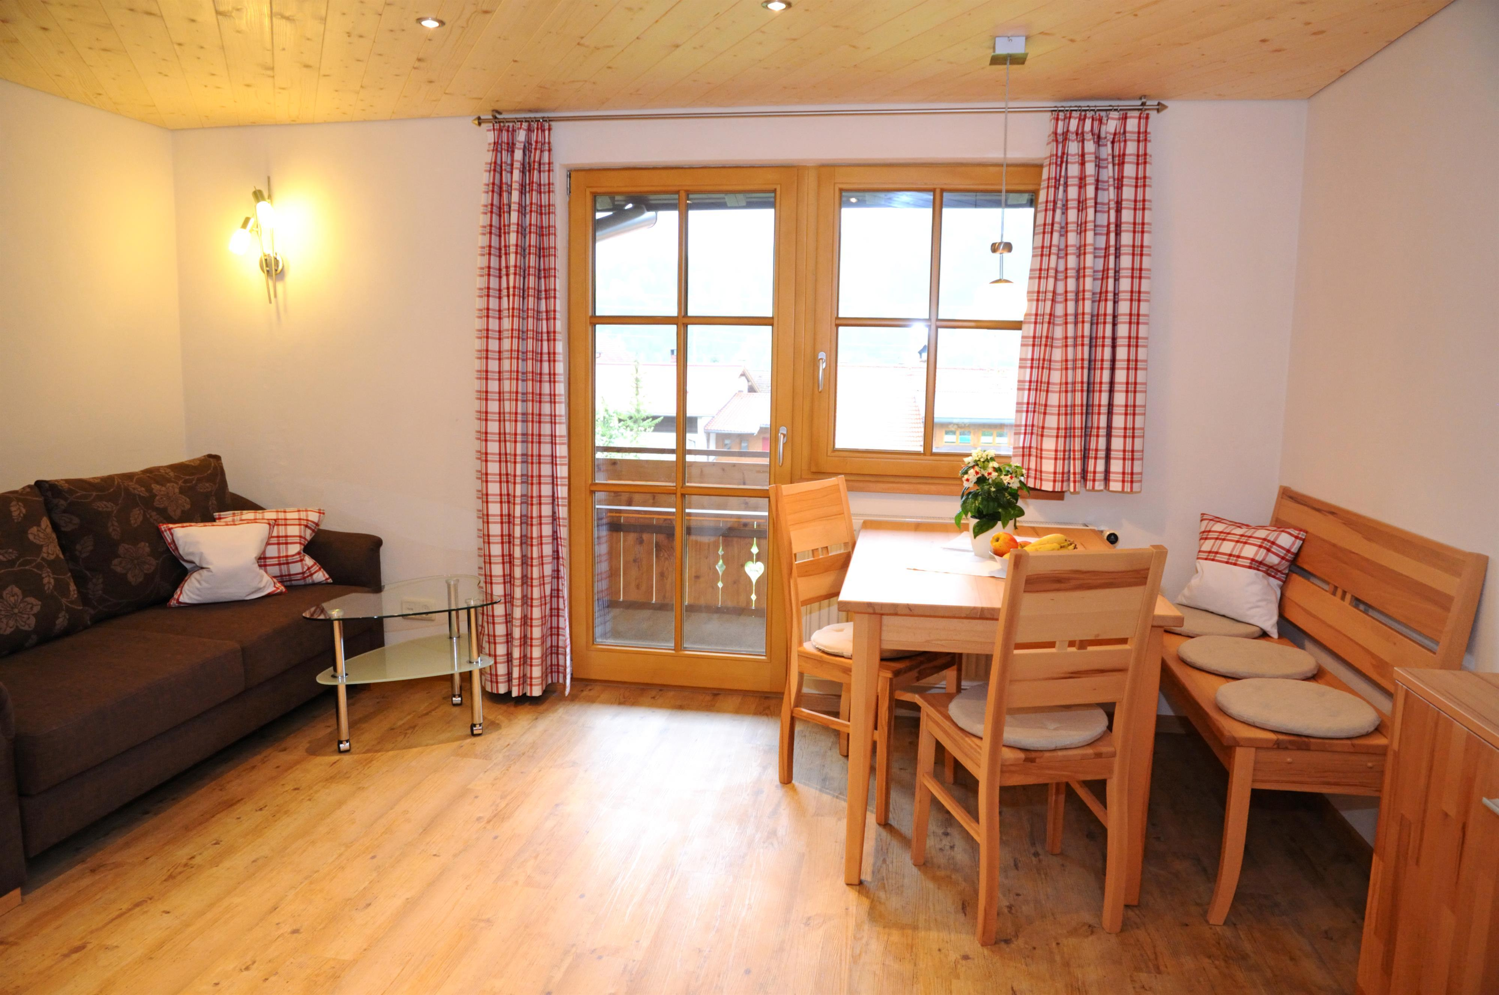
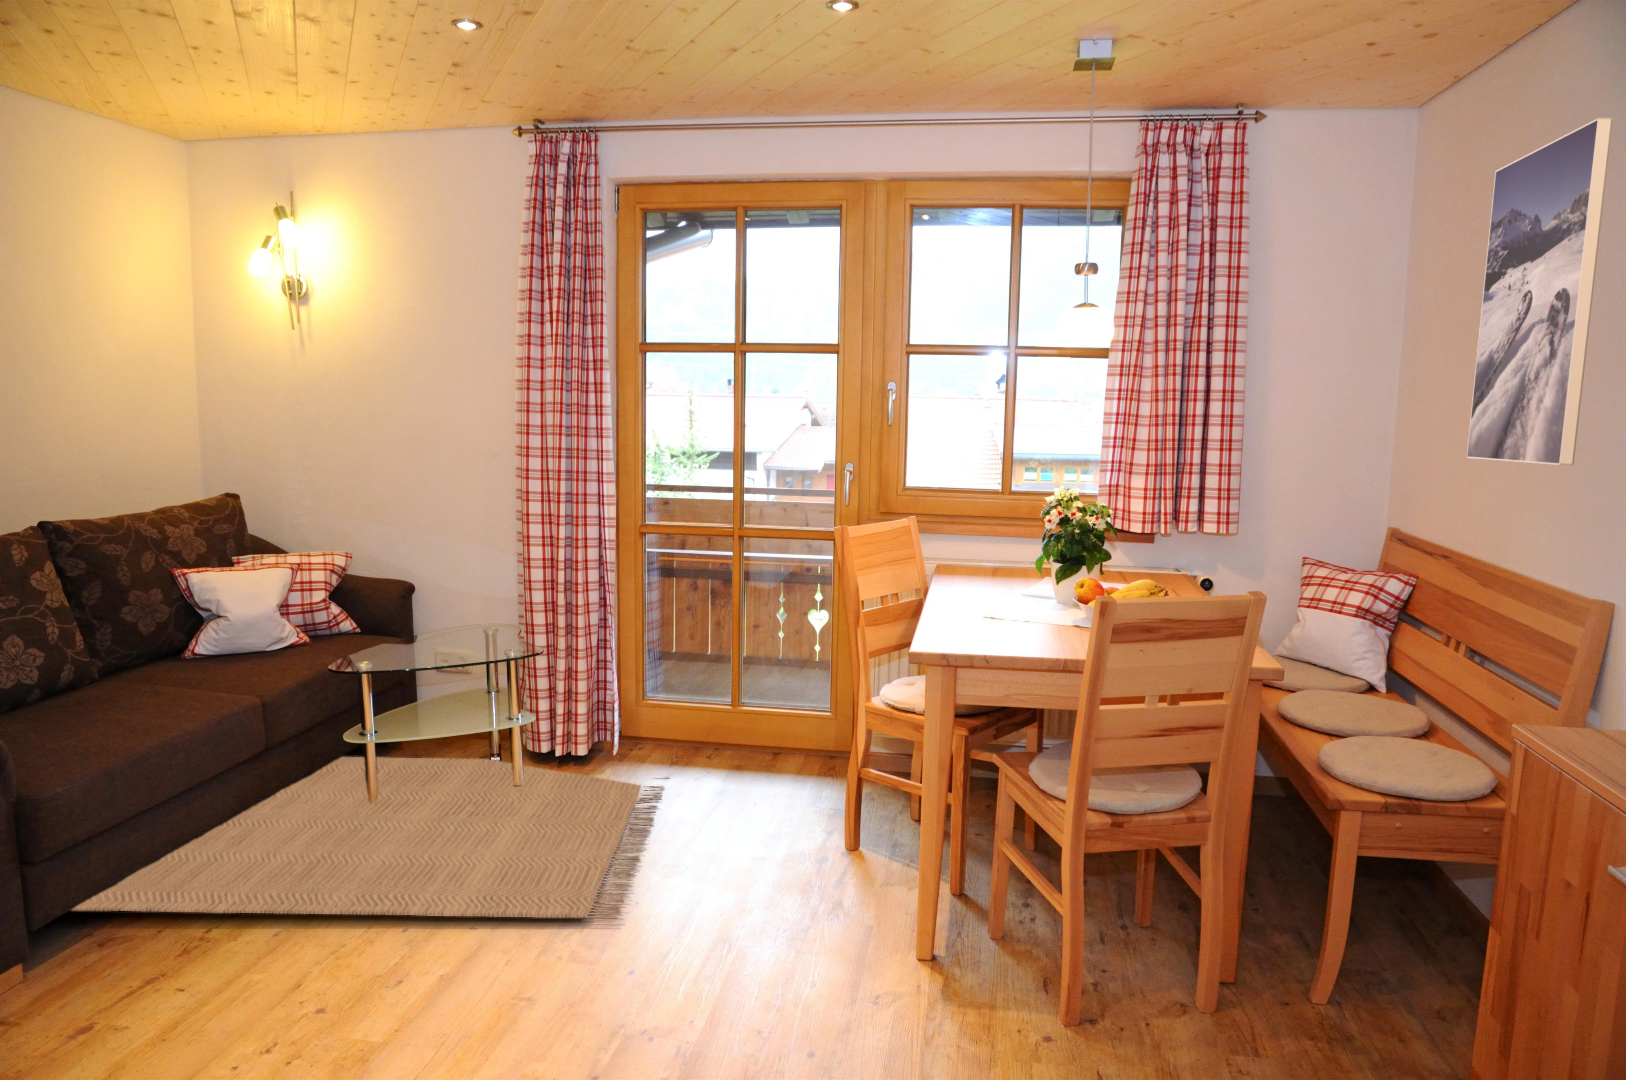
+ rug (344, 821)
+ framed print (1531, 307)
